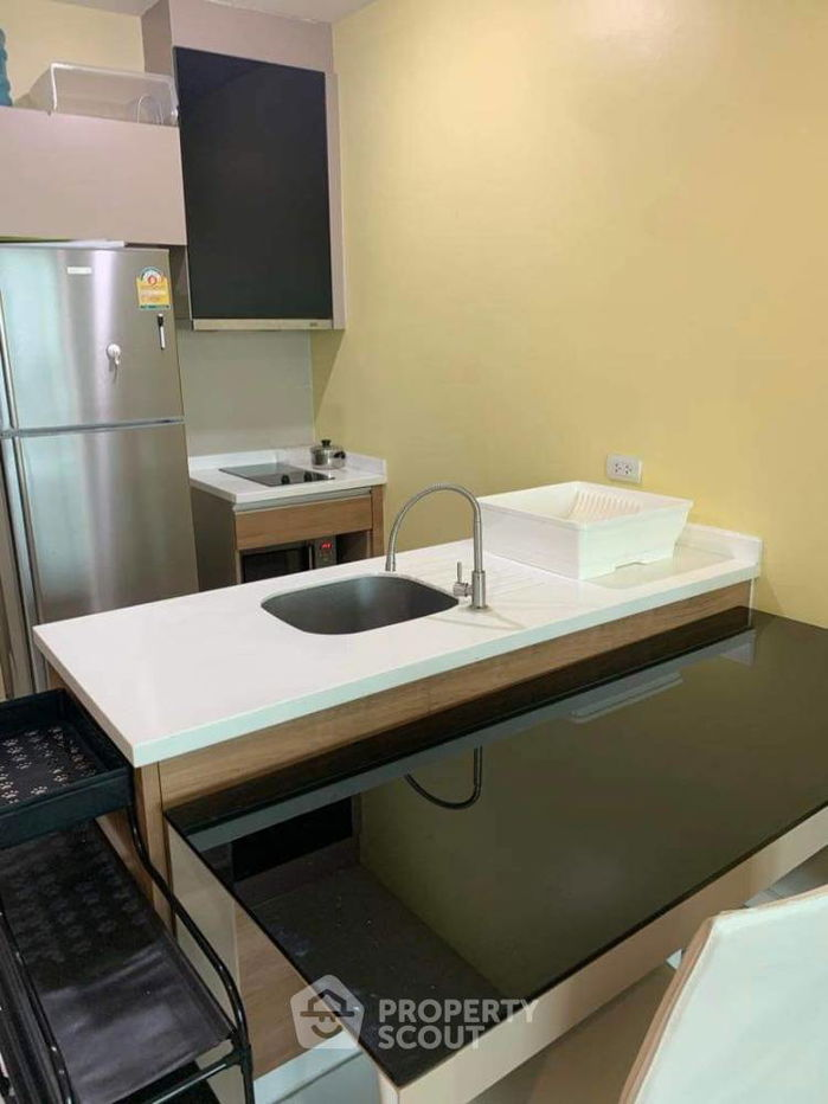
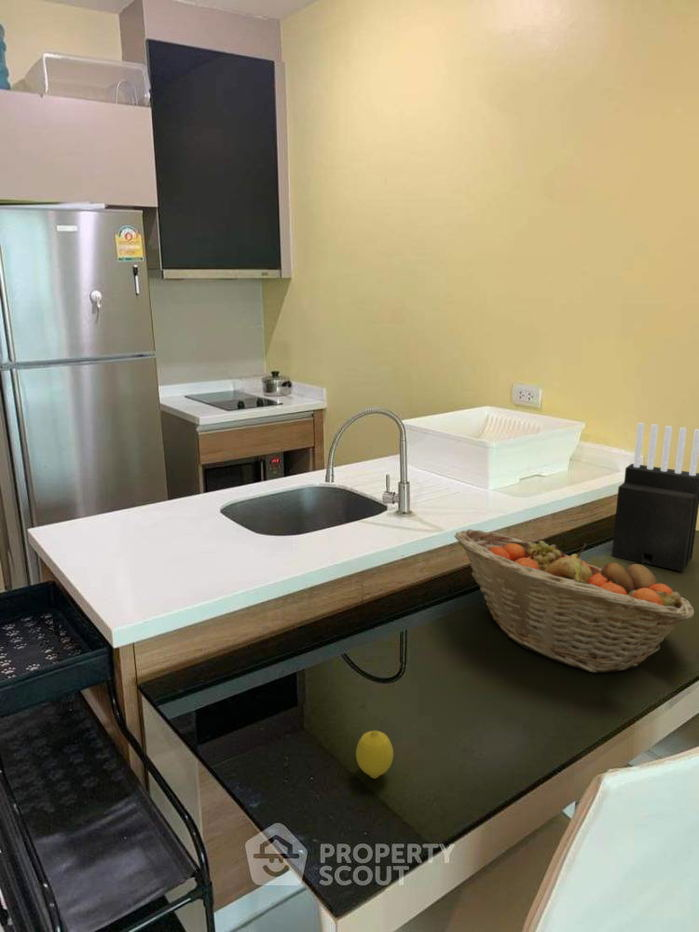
+ knife block (657, 495)
+ fruit basket (564, 586)
+ fruit (374, 752)
